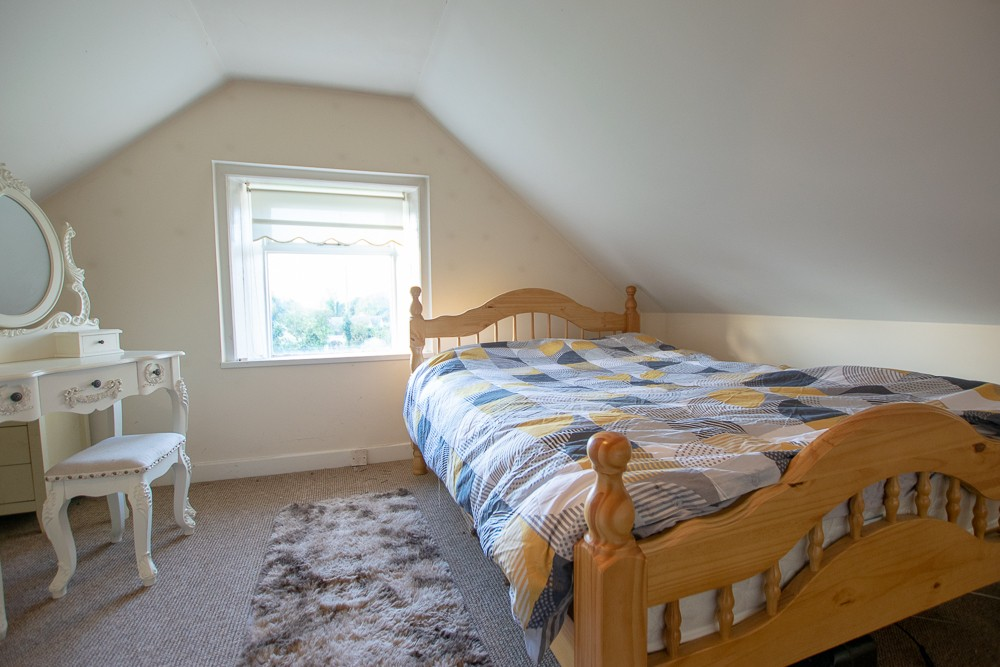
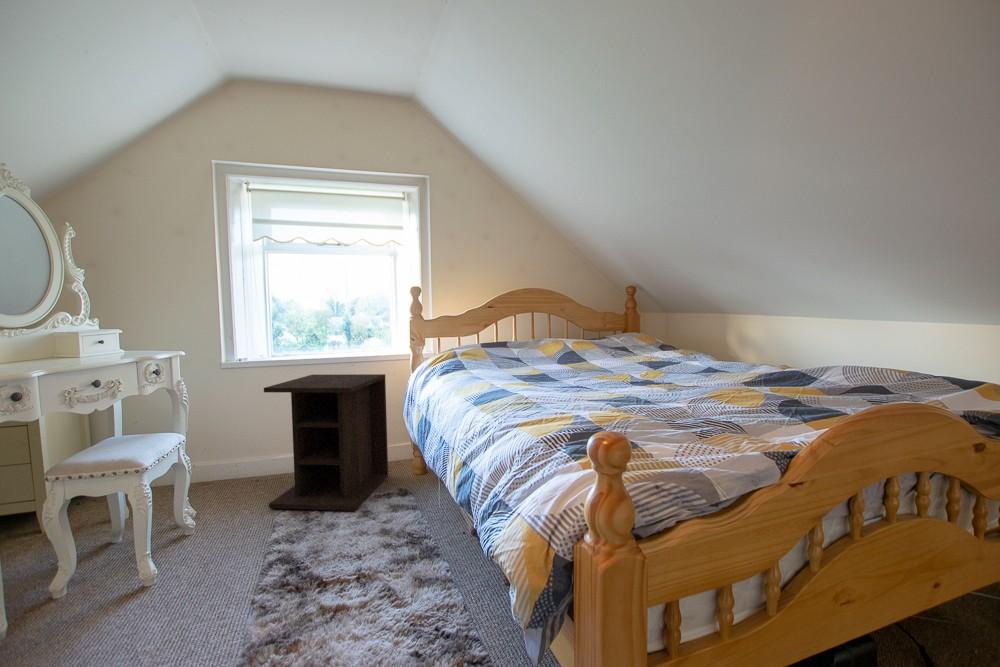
+ nightstand (331, 436)
